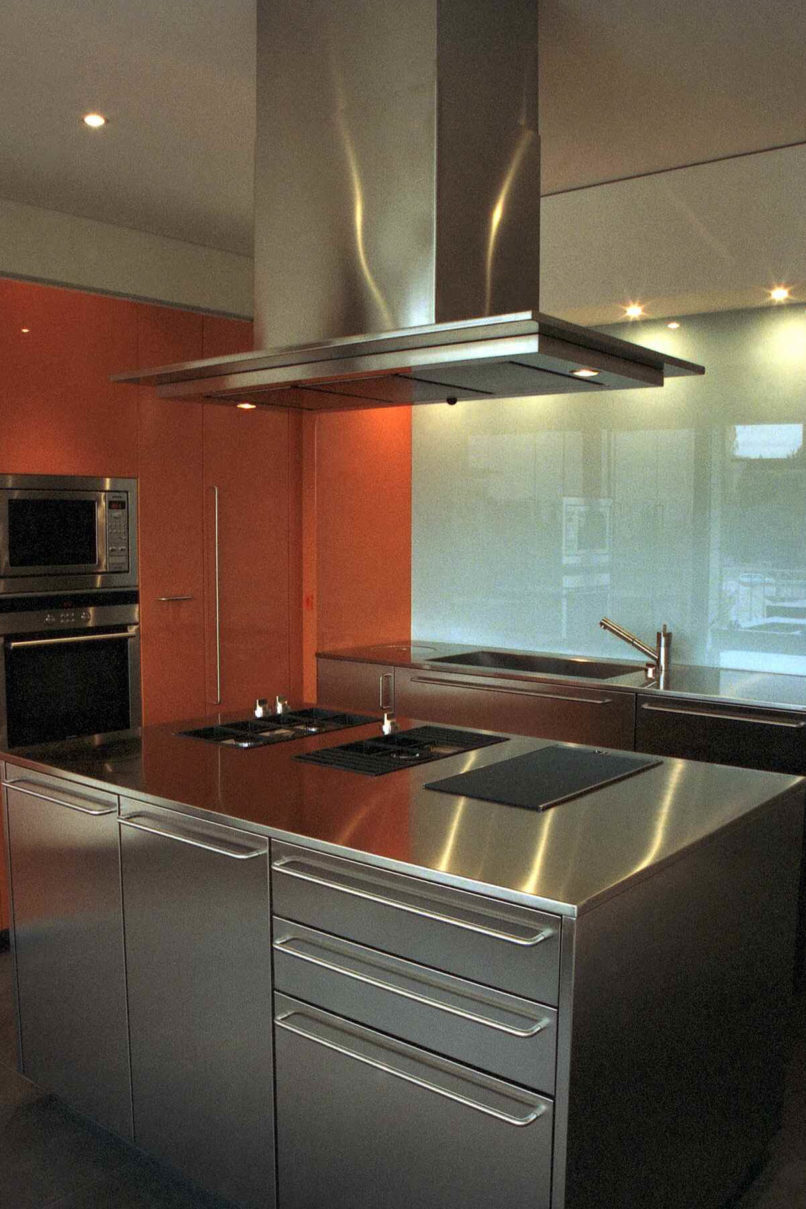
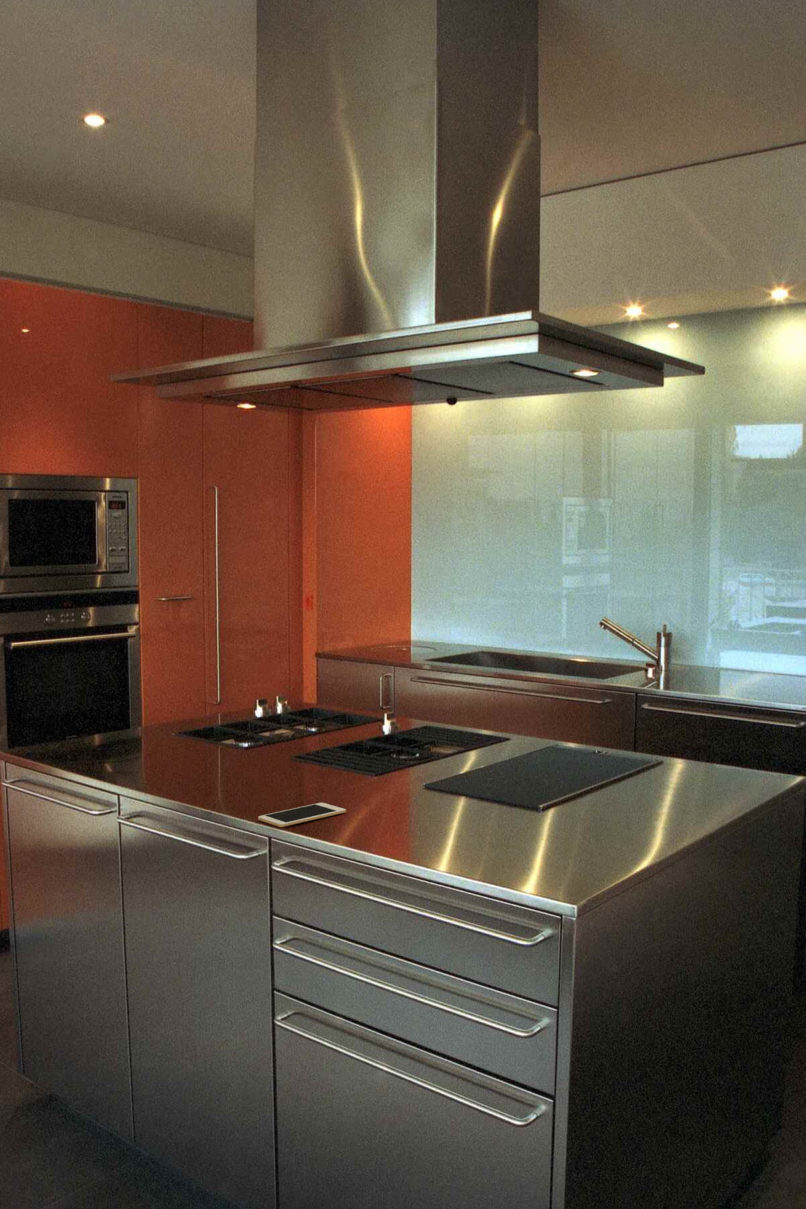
+ cell phone (302, 814)
